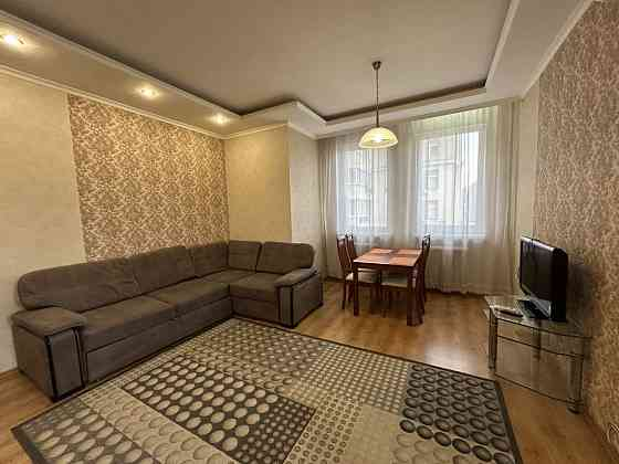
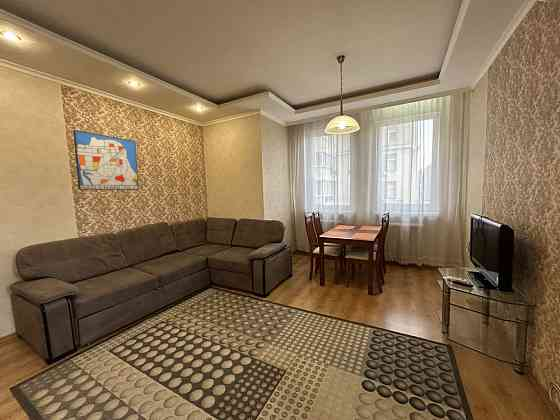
+ wall art (109, 163)
